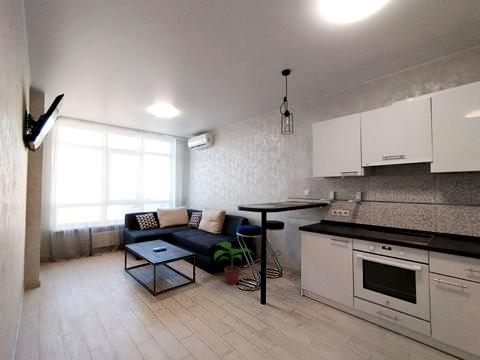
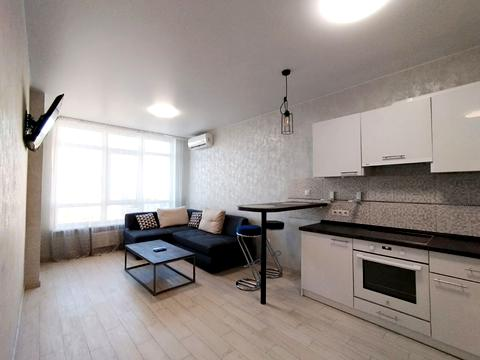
- potted plant (225, 267)
